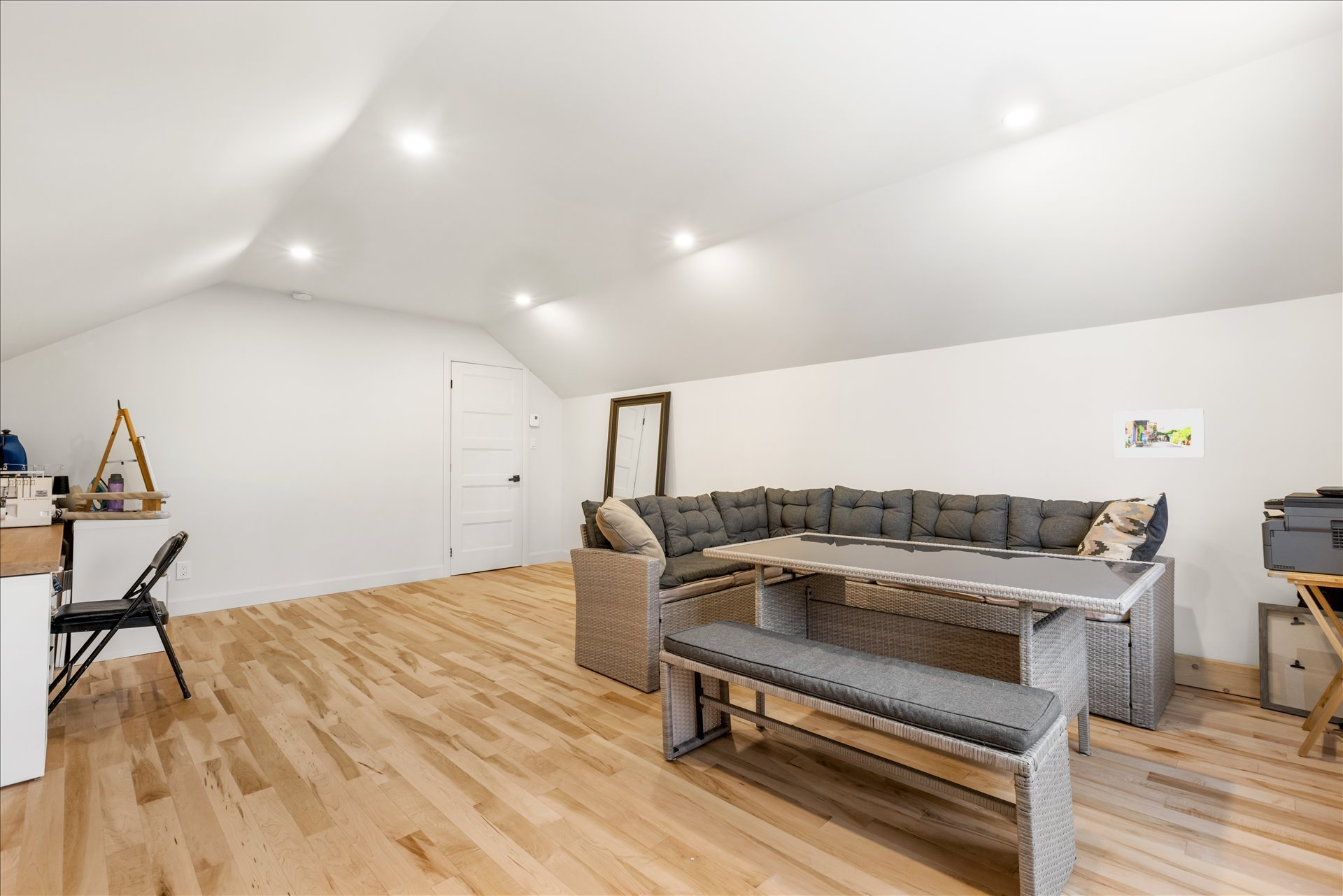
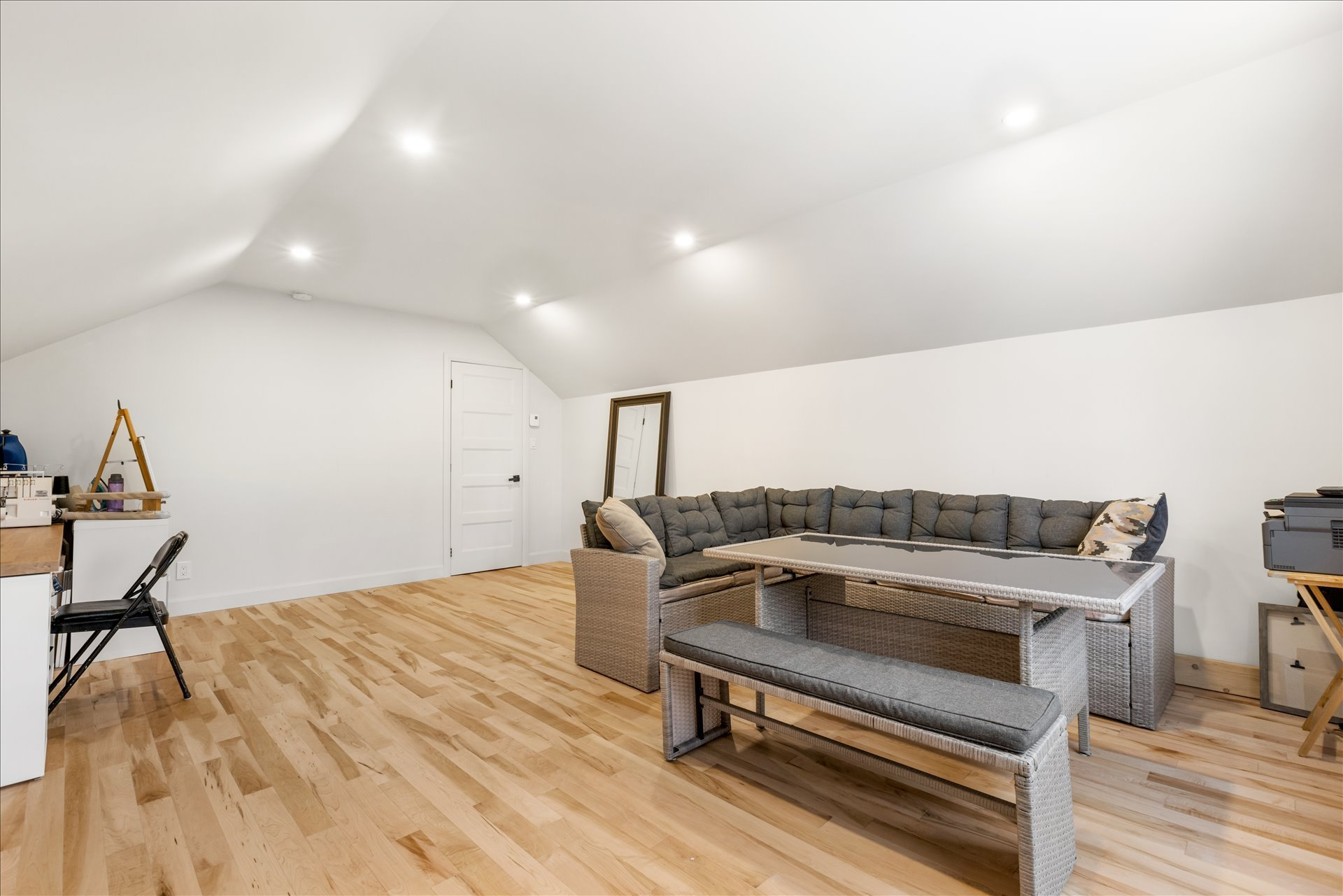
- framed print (1157, 434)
